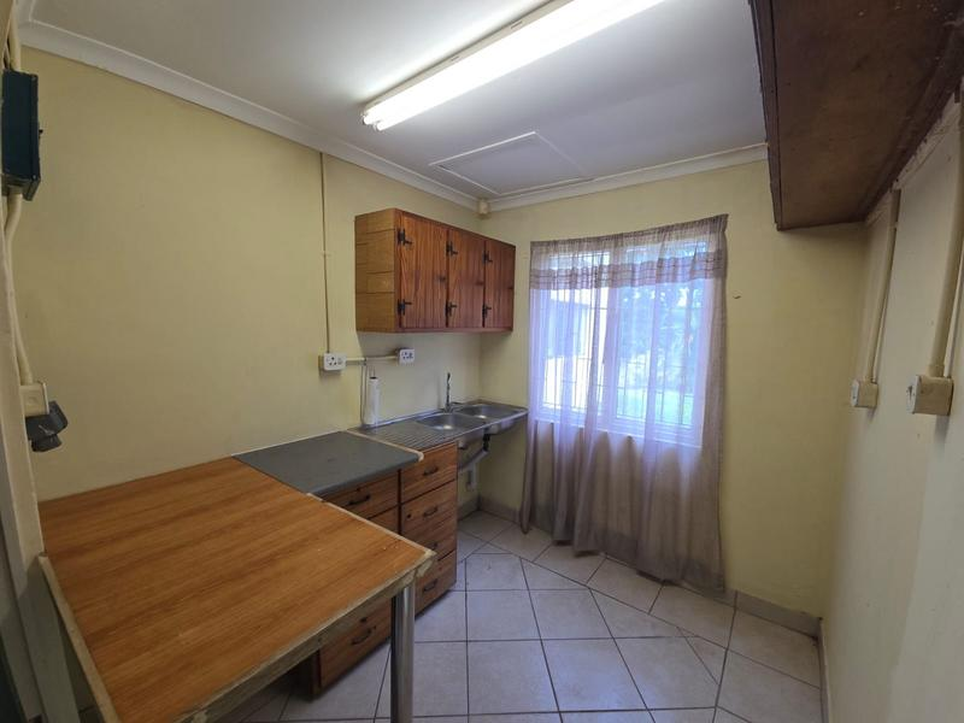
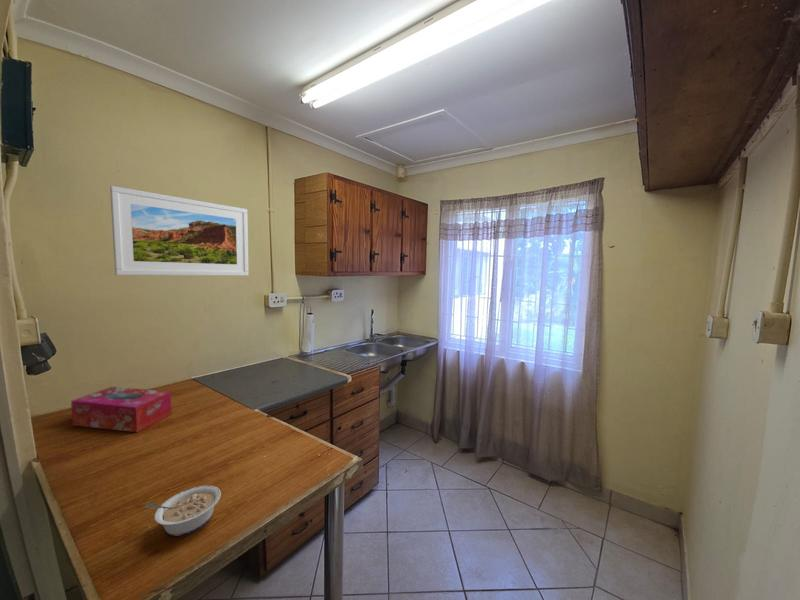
+ legume (187, 511)
+ tissue box (123, 407)
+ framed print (189, 237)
